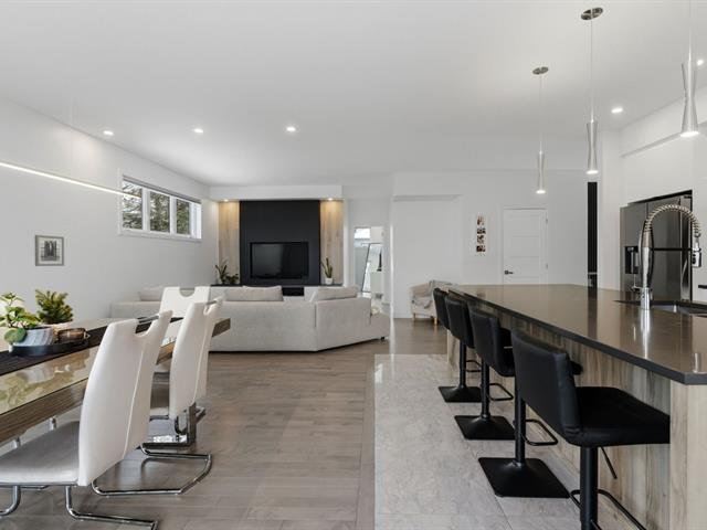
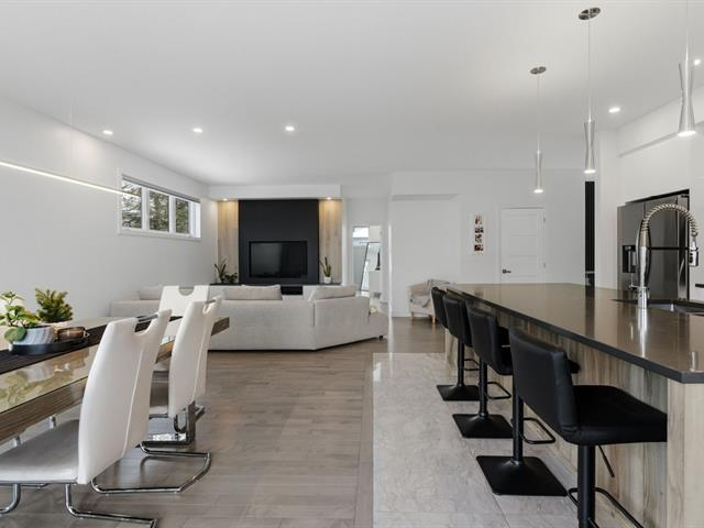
- wall art (50, 251)
